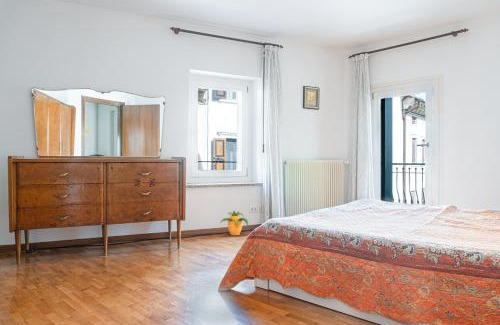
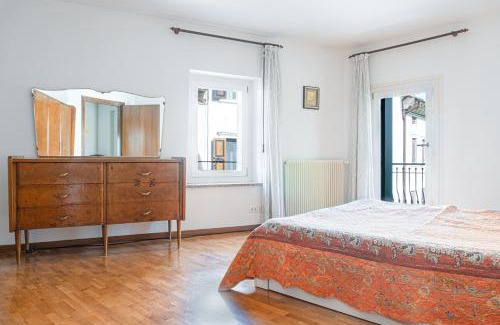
- potted plant (233, 222)
